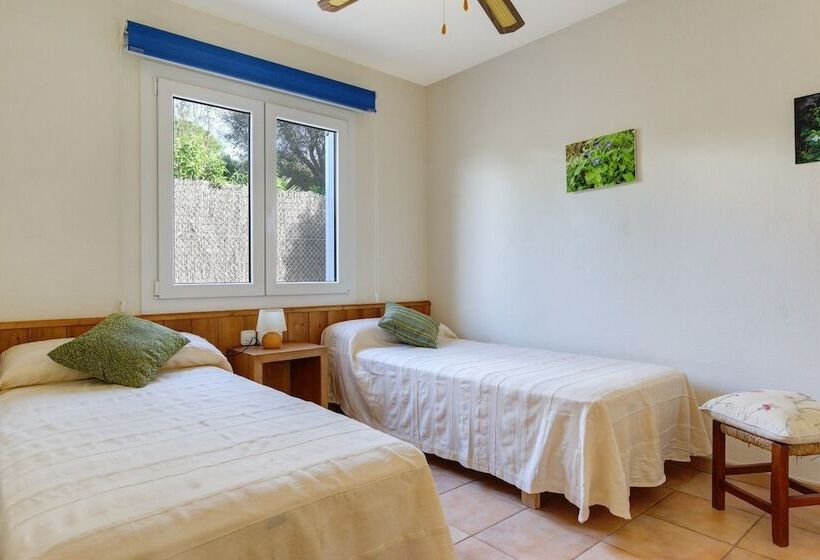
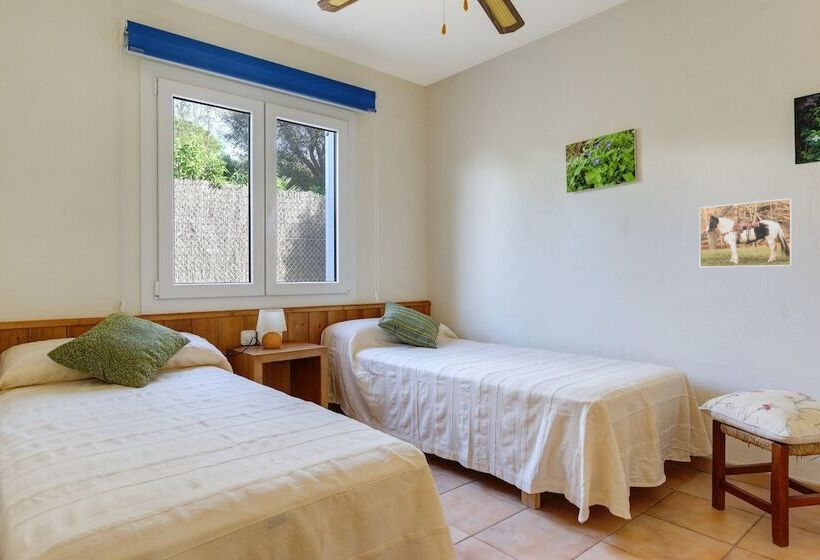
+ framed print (743, 235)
